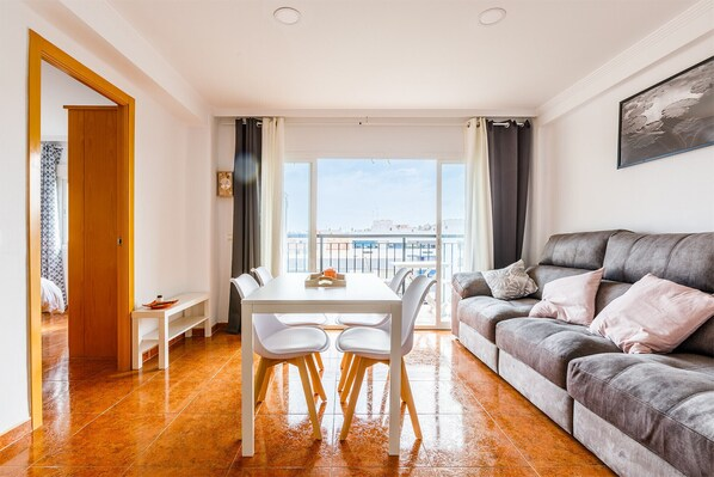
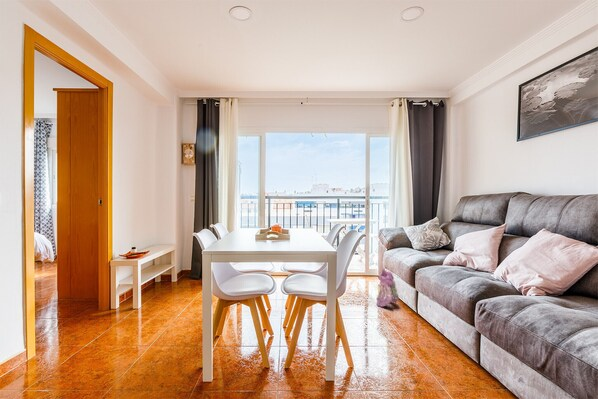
+ backpack (388, 284)
